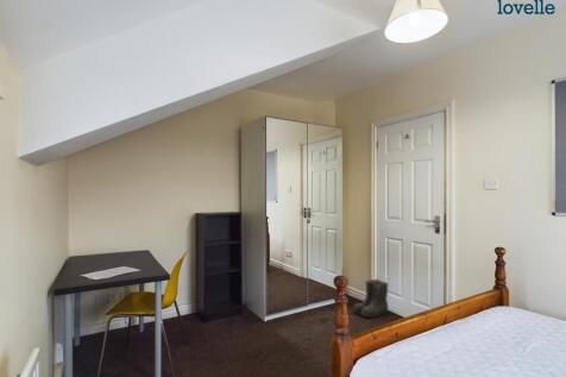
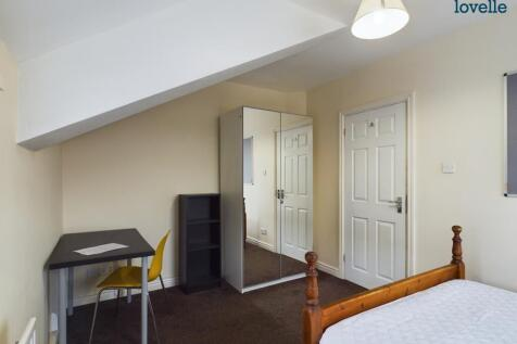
- boots (370, 296)
